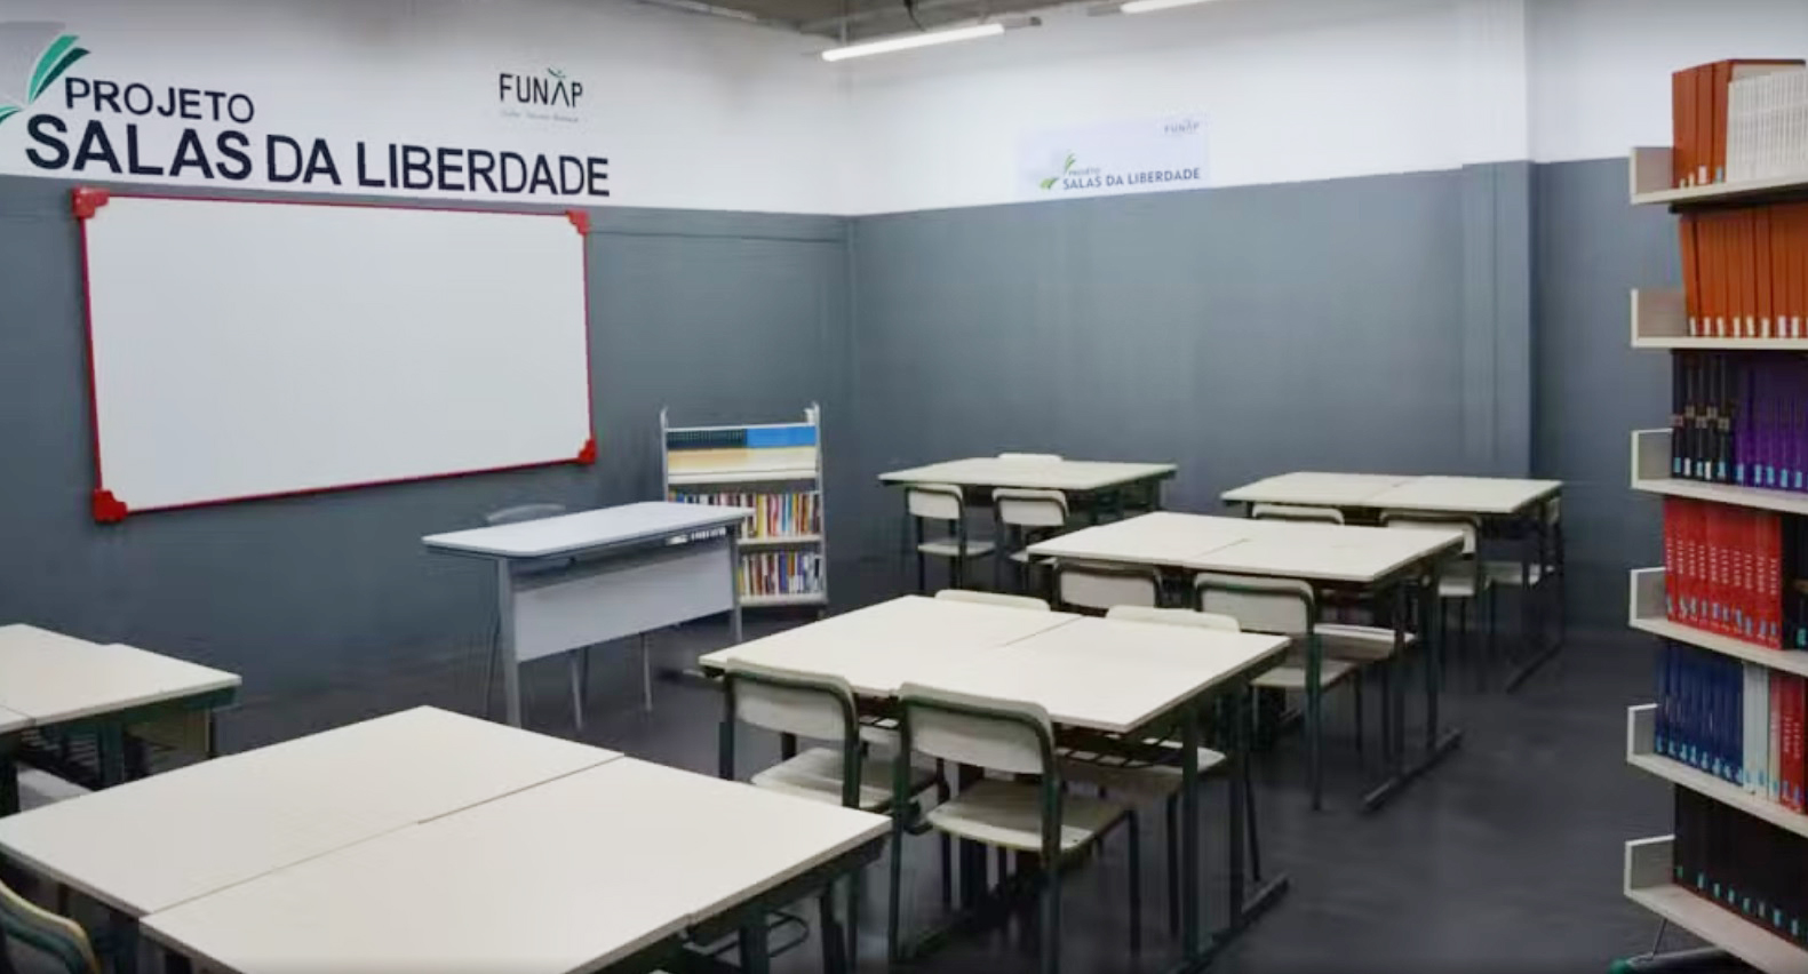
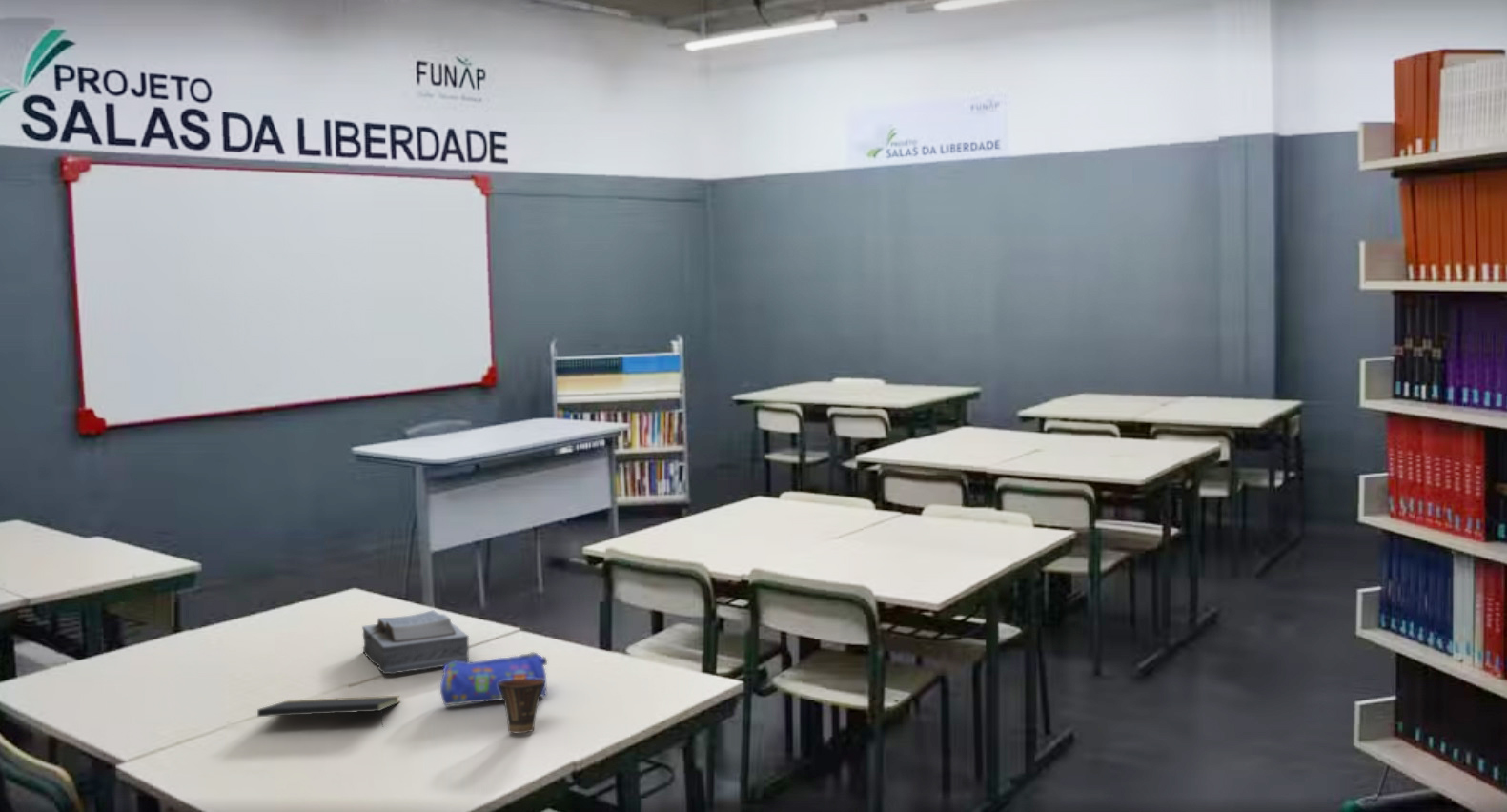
+ cup (522, 704)
+ notepad (331, 705)
+ bible (414, 636)
+ pencil case (495, 678)
